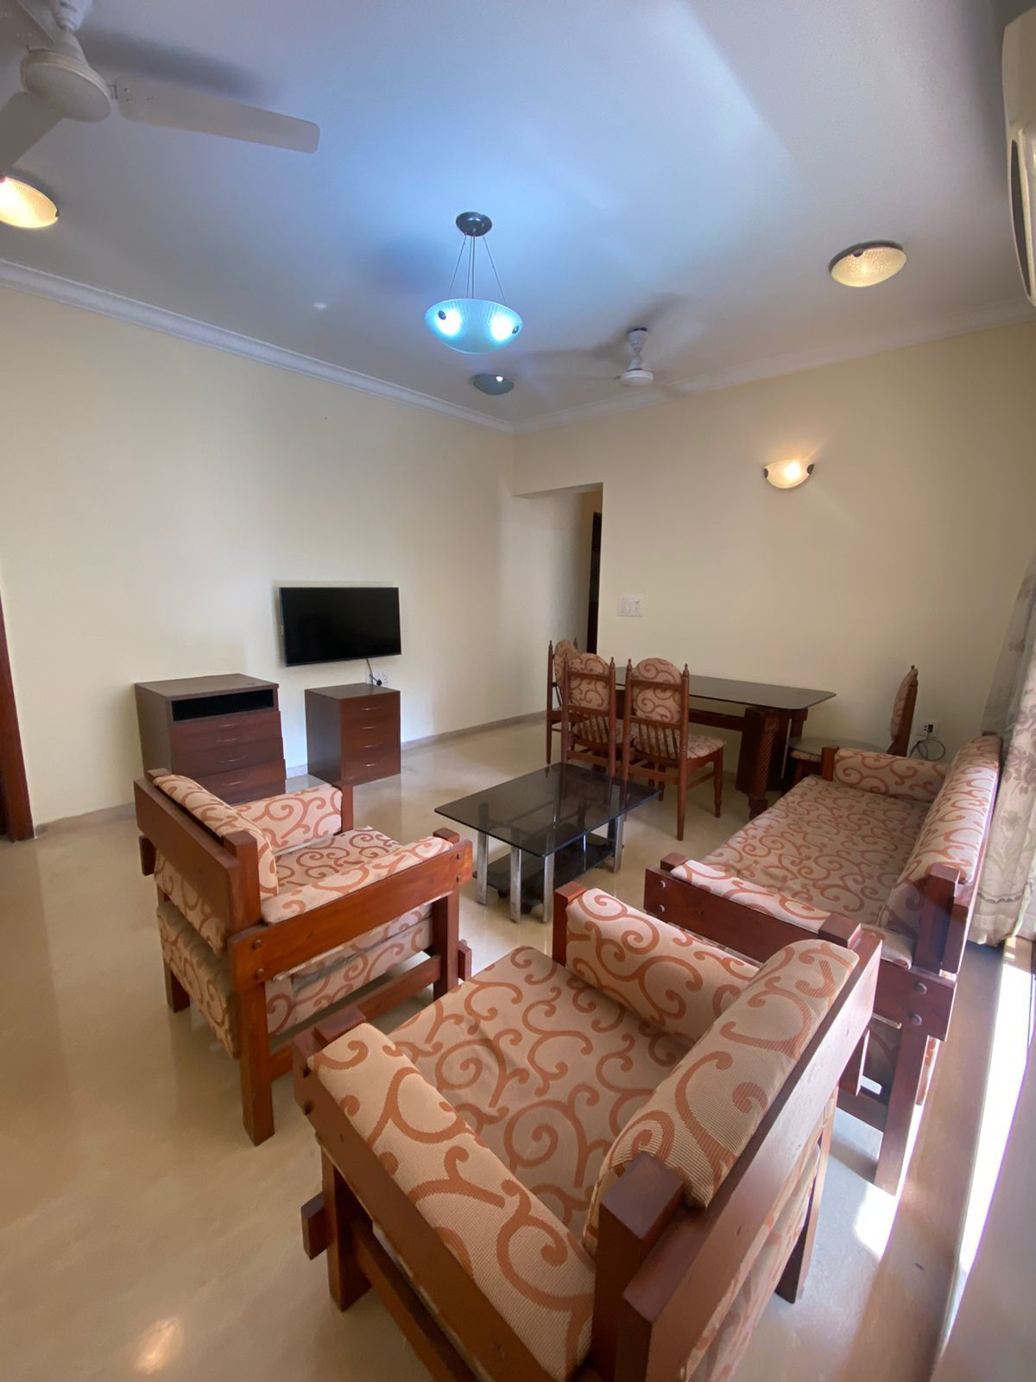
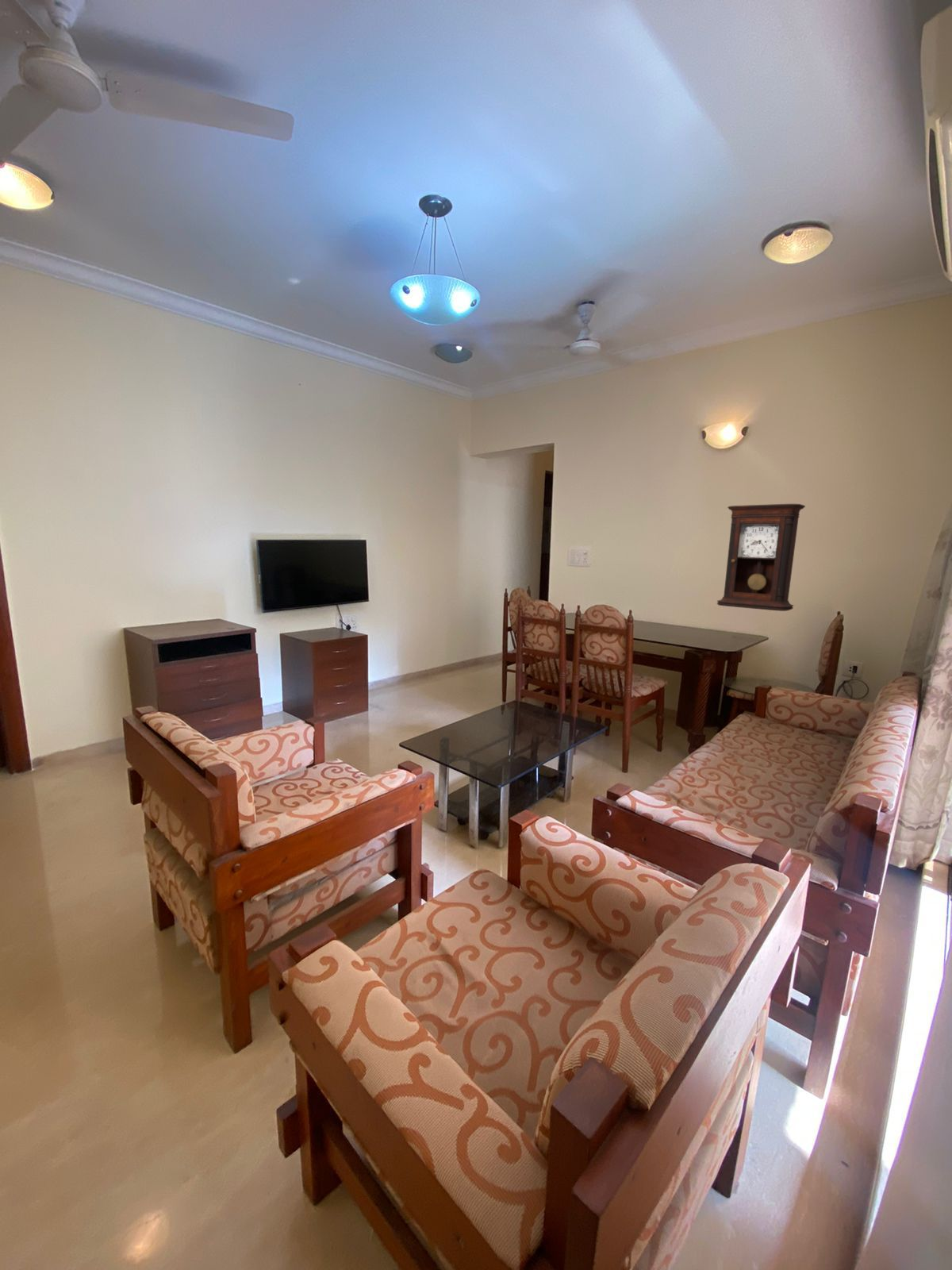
+ pendulum clock (758, 557)
